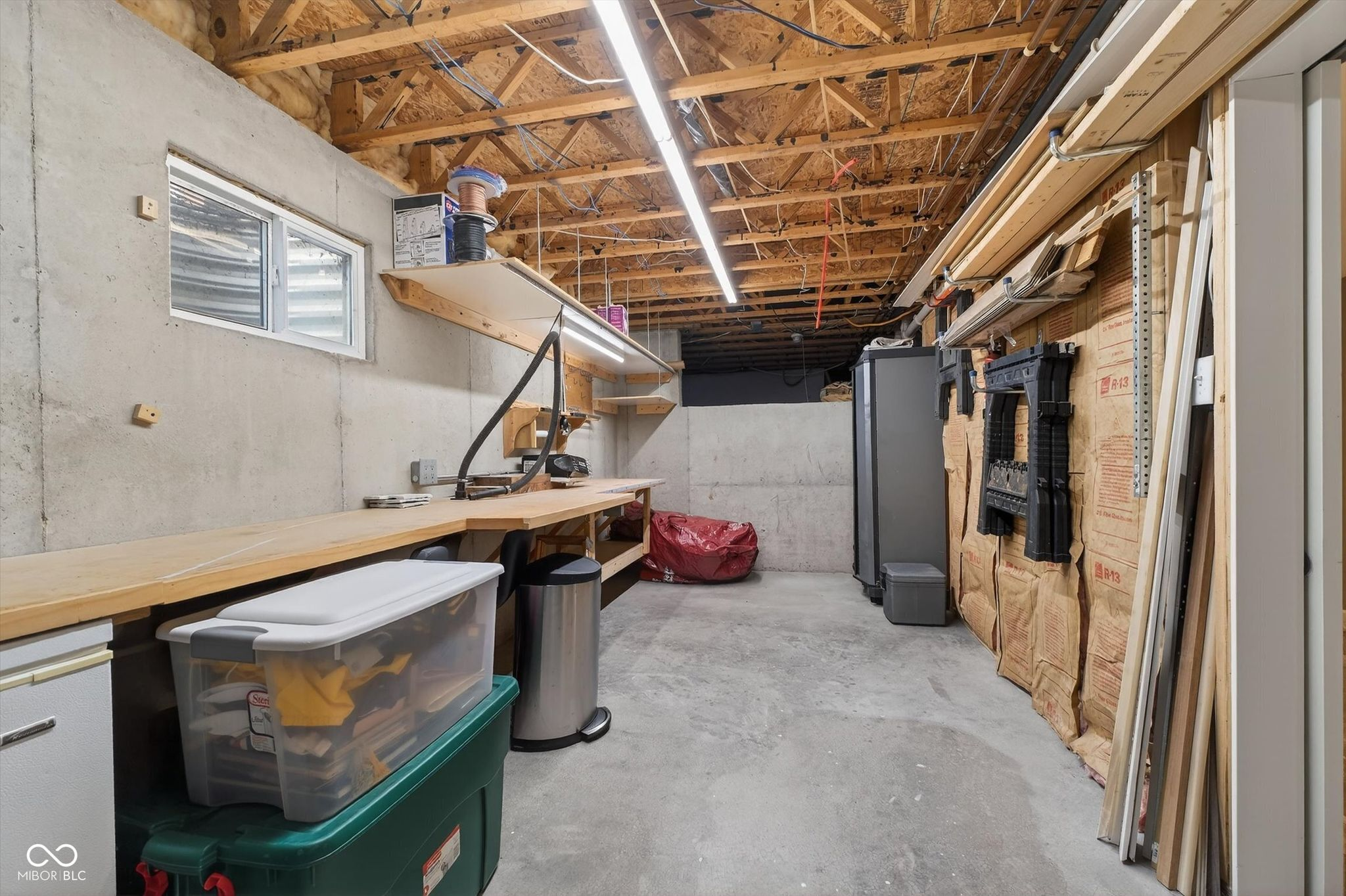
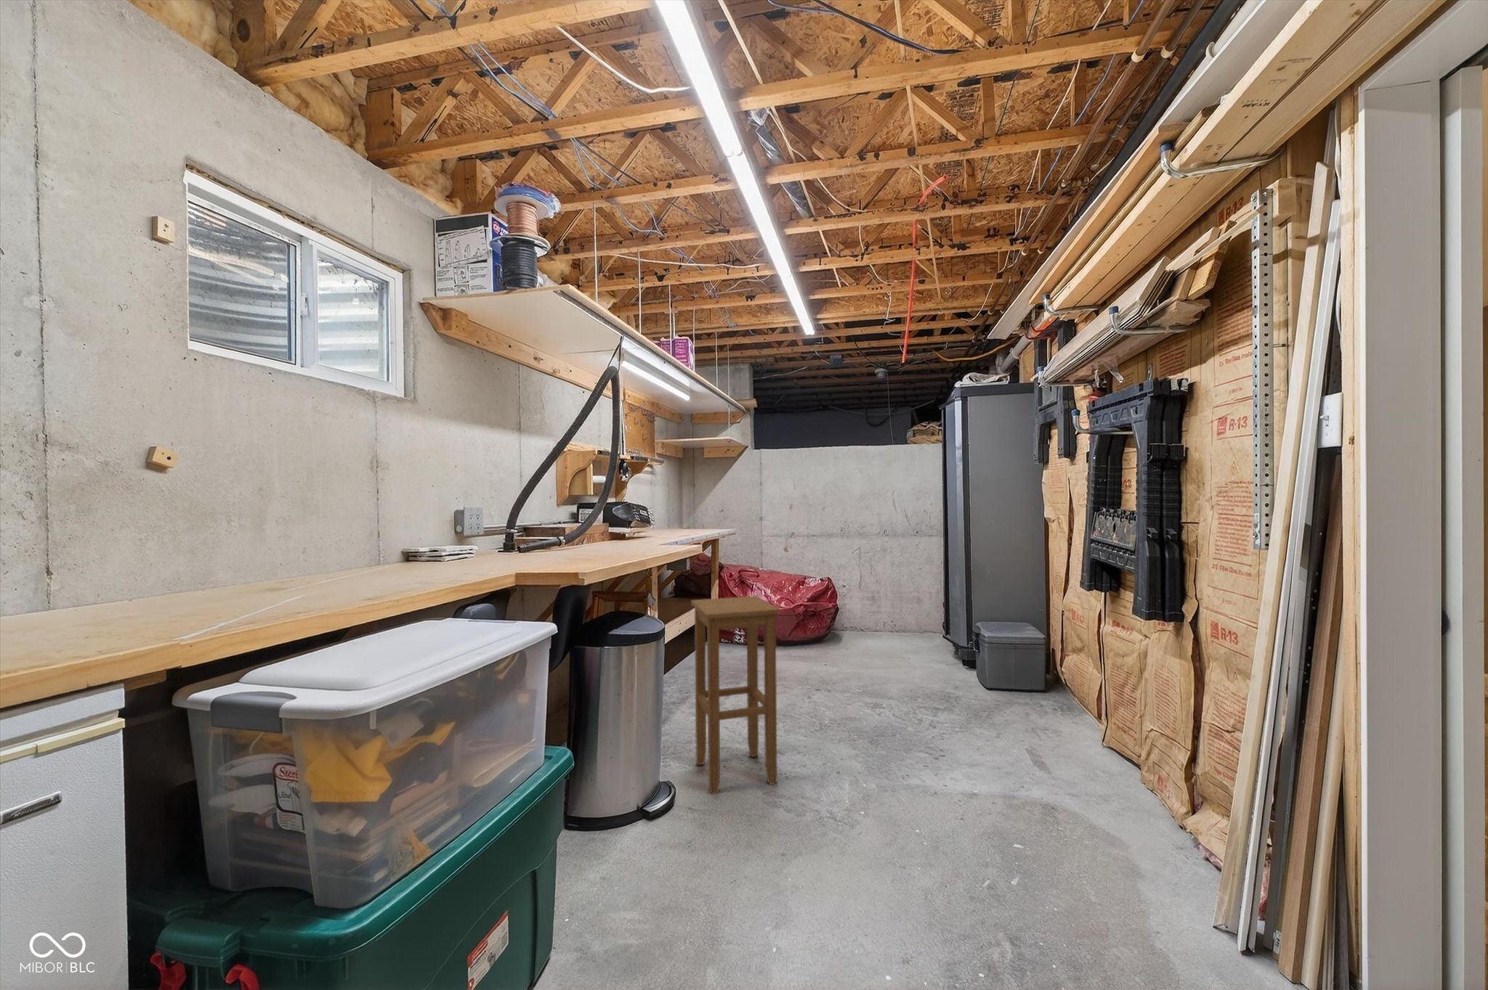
+ stool (734, 688)
